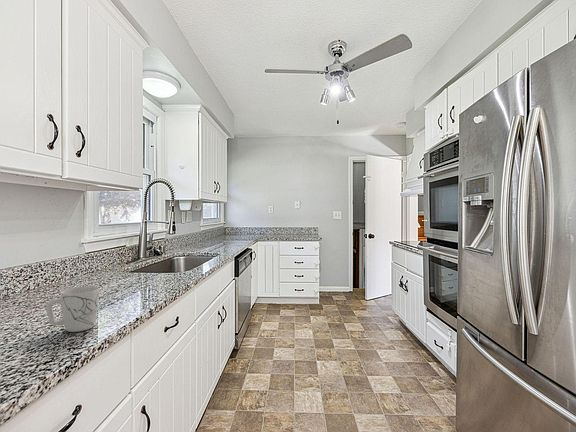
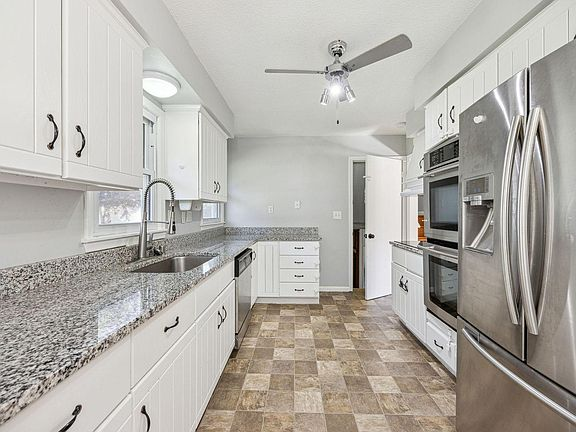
- mug (73, 309)
